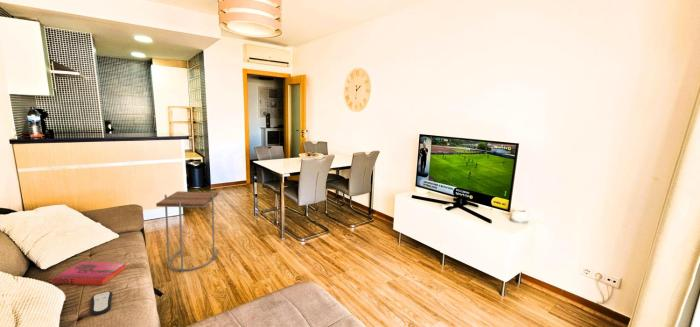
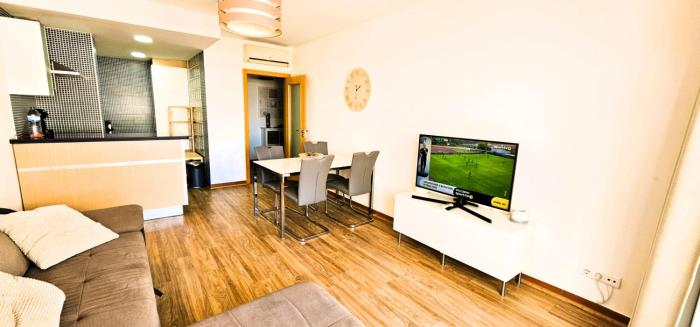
- hardback book (91, 272)
- side table (181, 228)
- remote control (101, 303)
